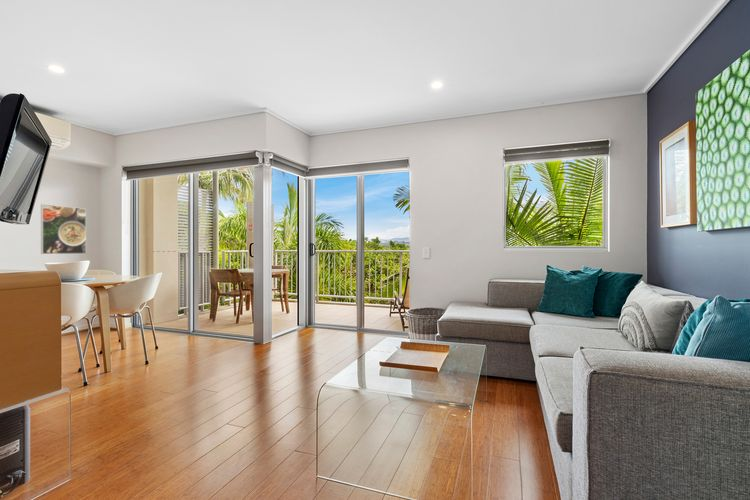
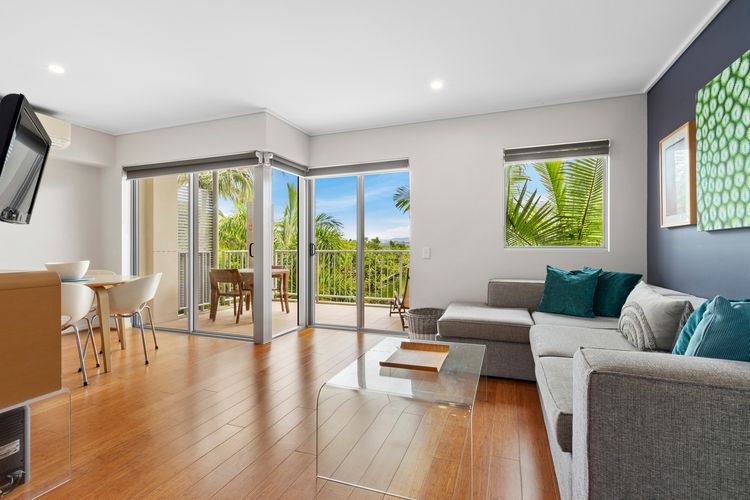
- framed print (64, 230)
